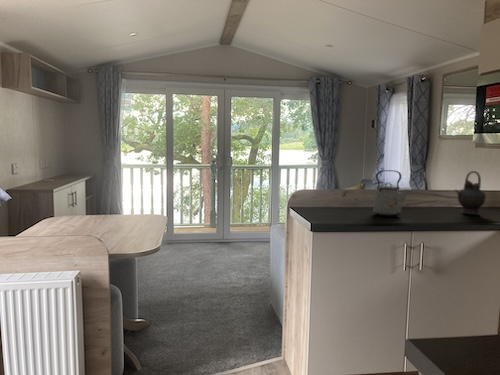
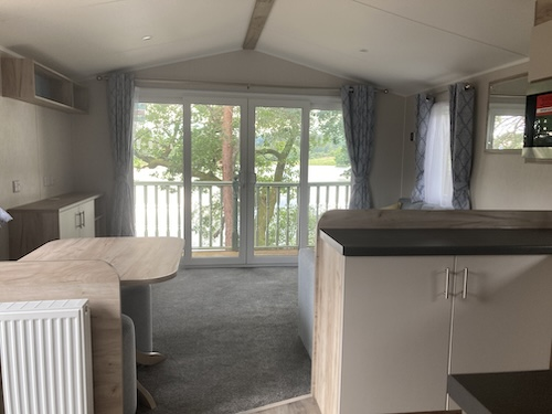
- teapot (469, 192)
- kettle (392, 192)
